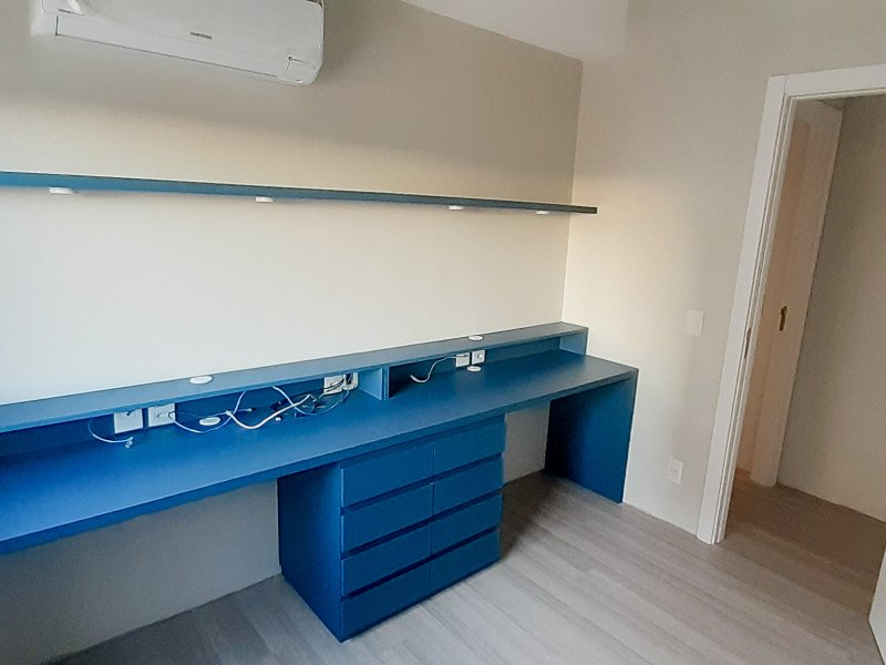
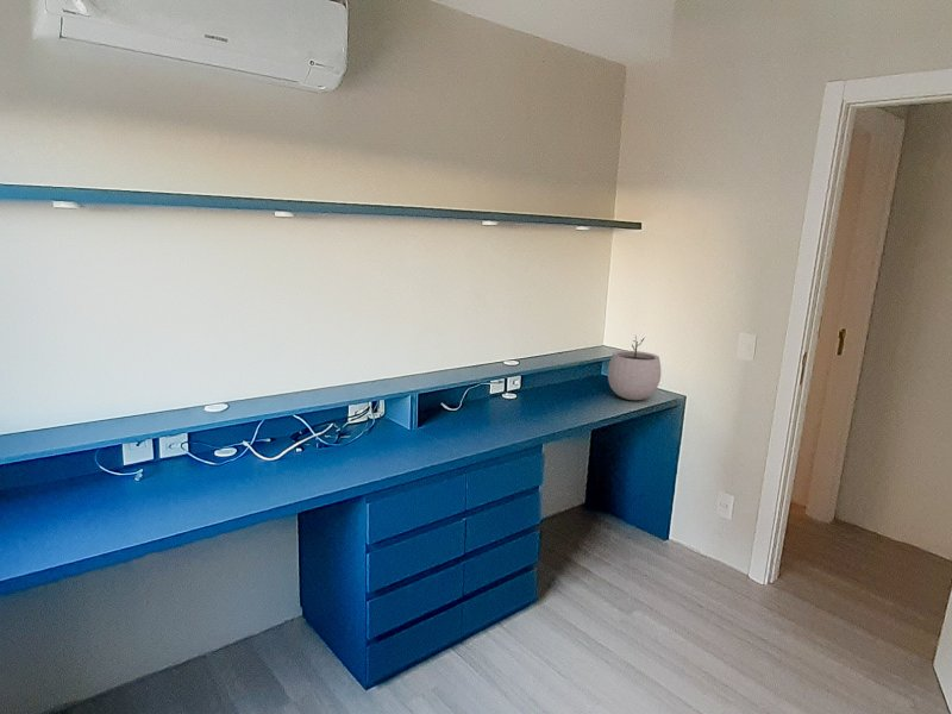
+ plant pot (634, 367)
